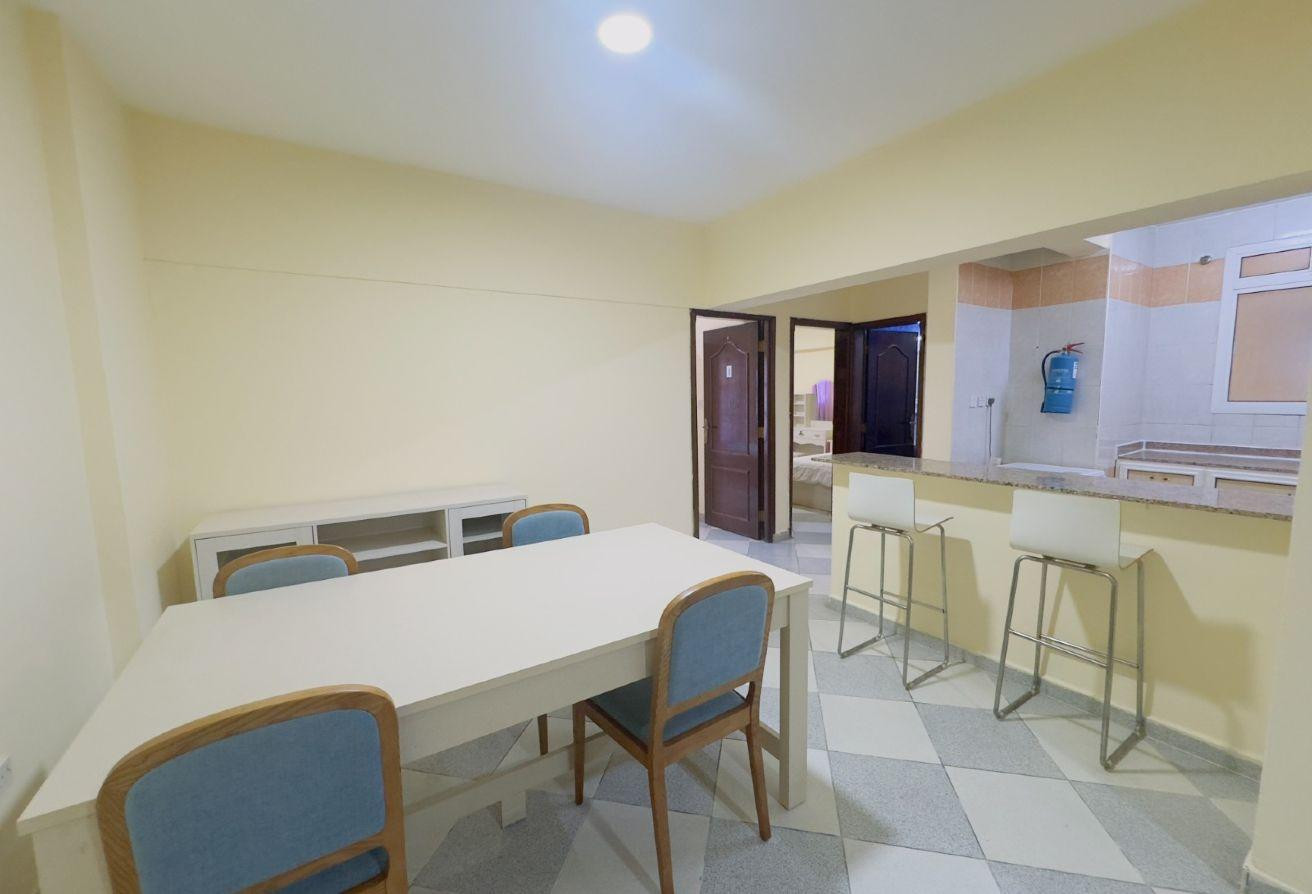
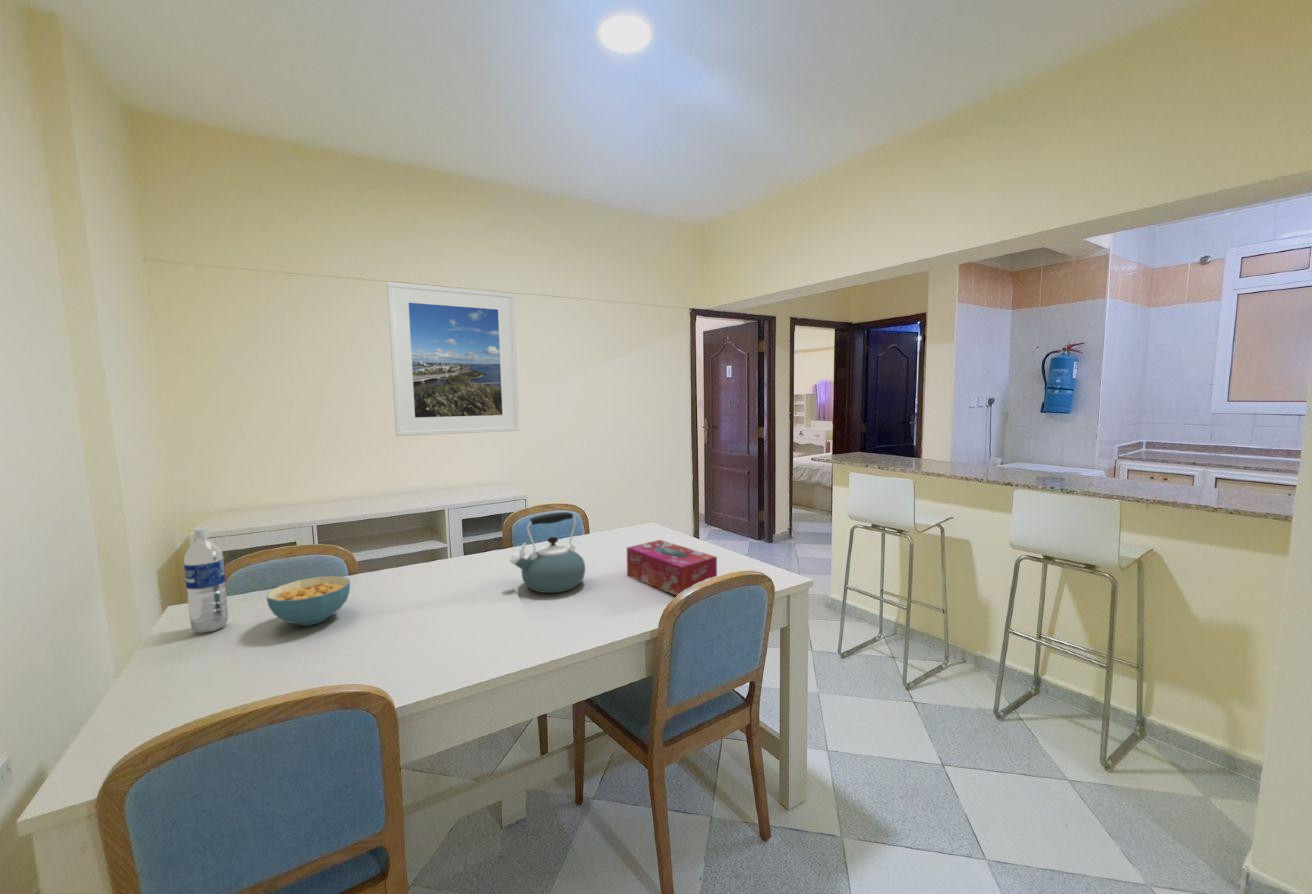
+ water bottle (205, 579)
+ cereal bowl (311, 604)
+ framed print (457, 361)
+ kettle (547, 550)
+ tissue box (670, 566)
